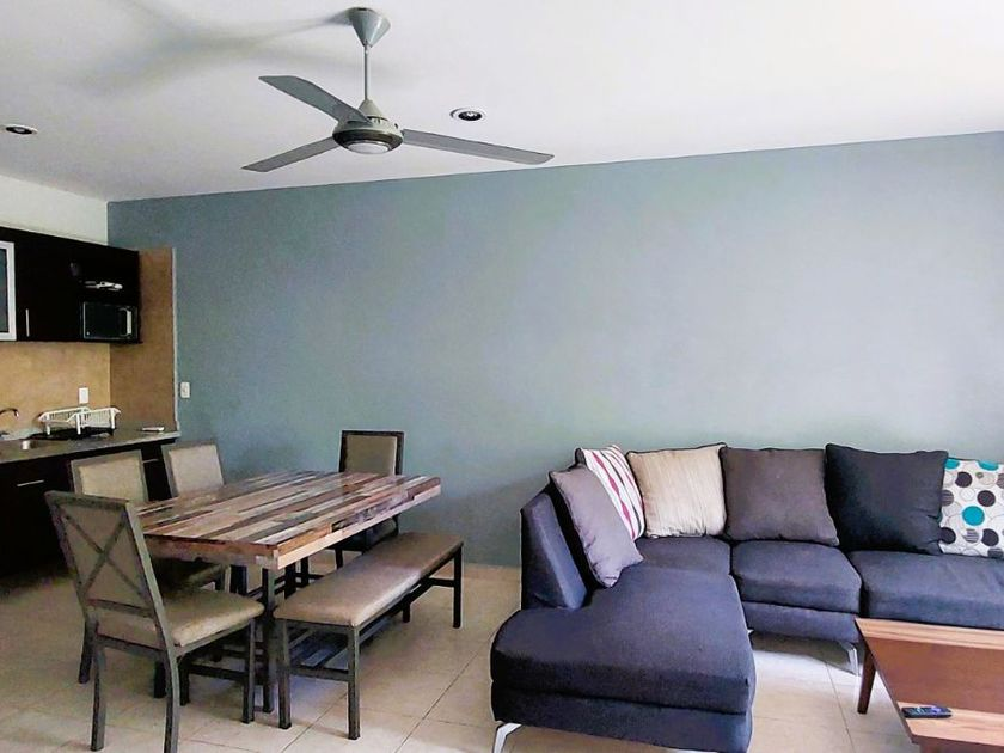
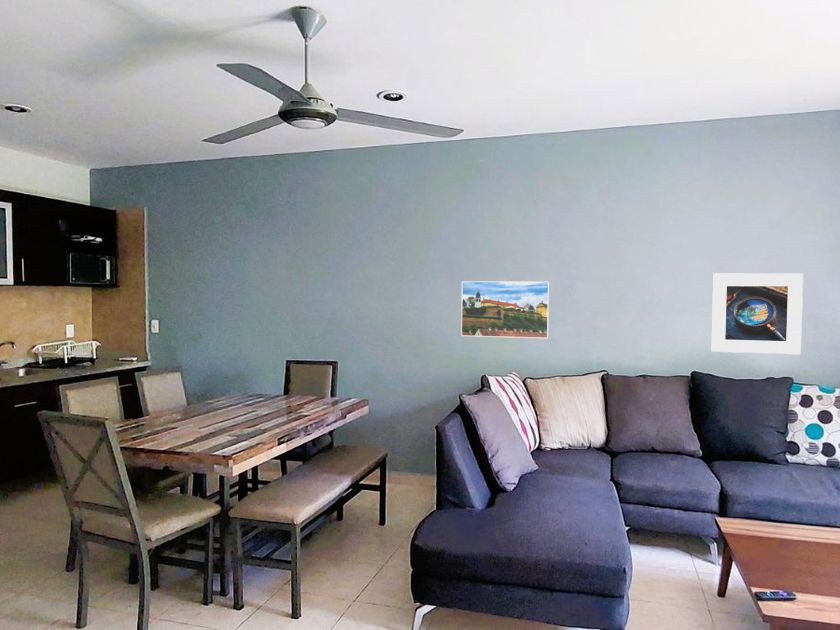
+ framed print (504, 309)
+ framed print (755, 313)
